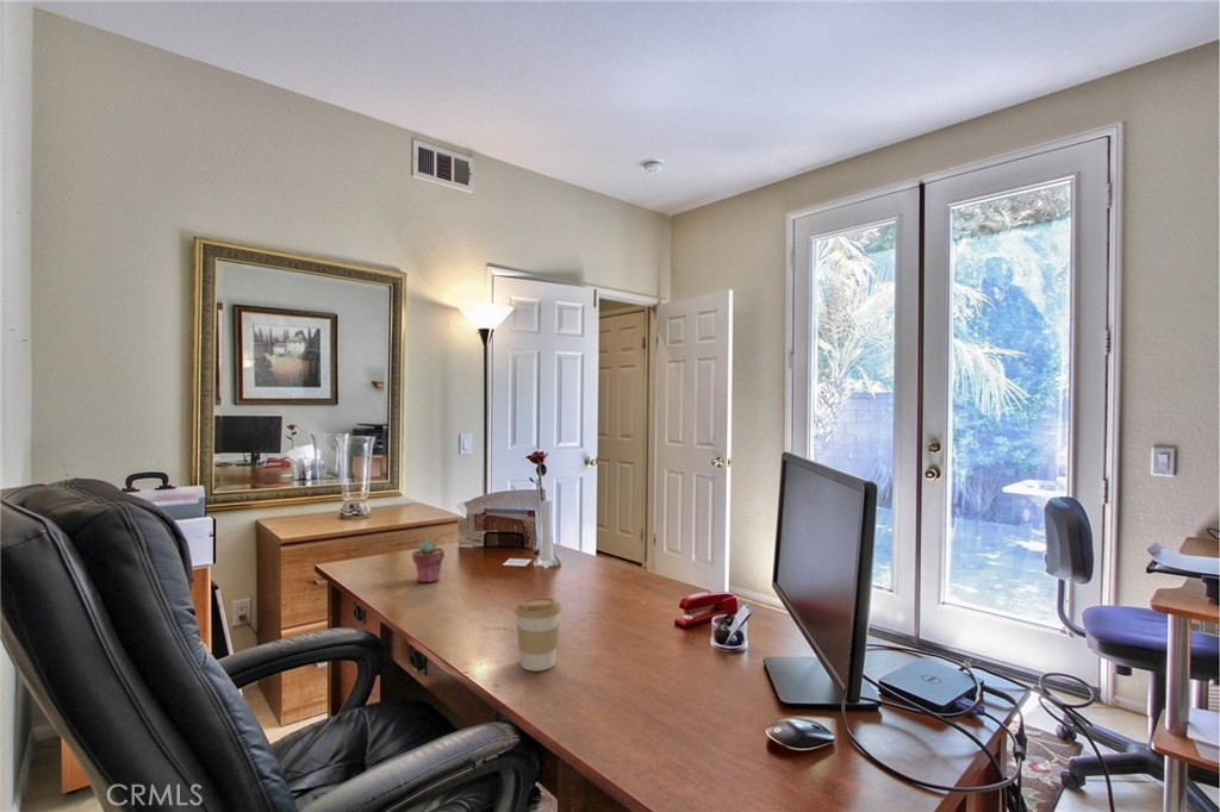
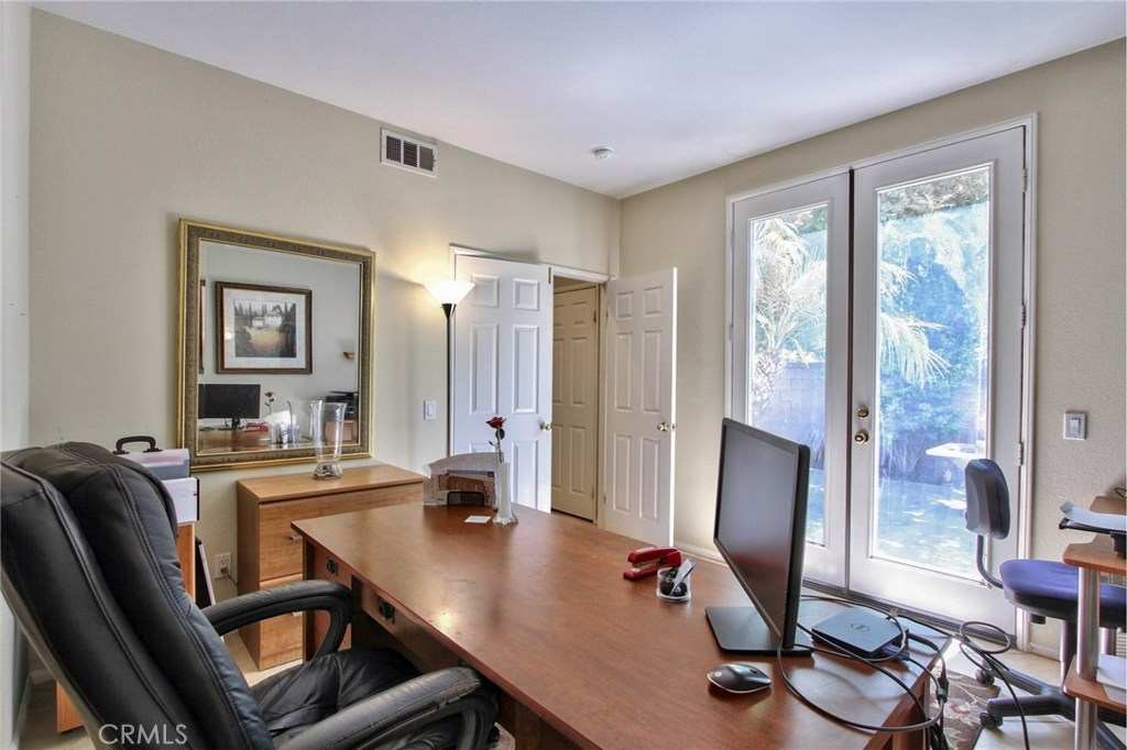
- coffee cup (537, 631)
- potted succulent (428, 560)
